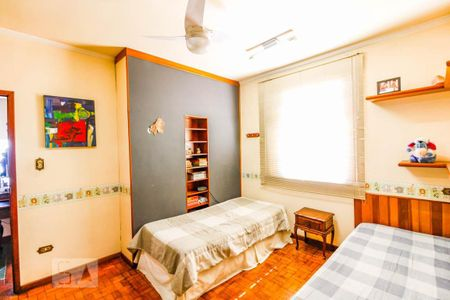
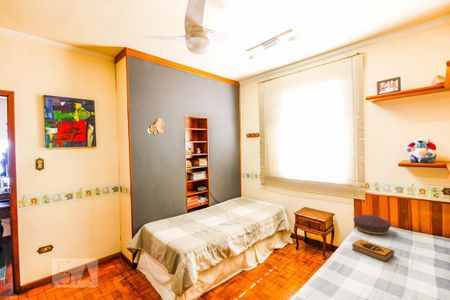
+ hardback book (372, 249)
+ cushion (371, 223)
